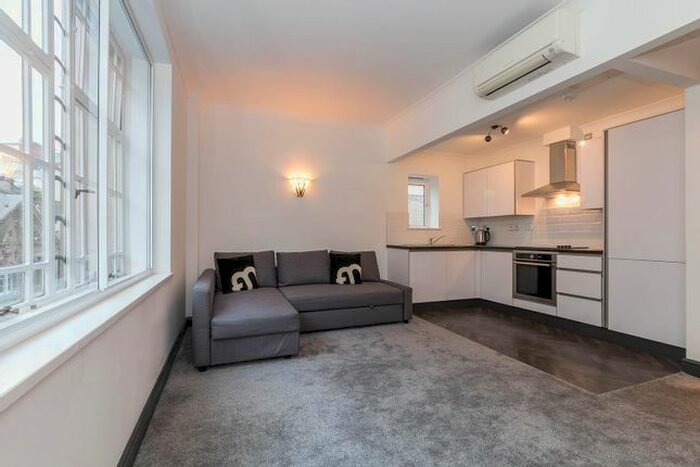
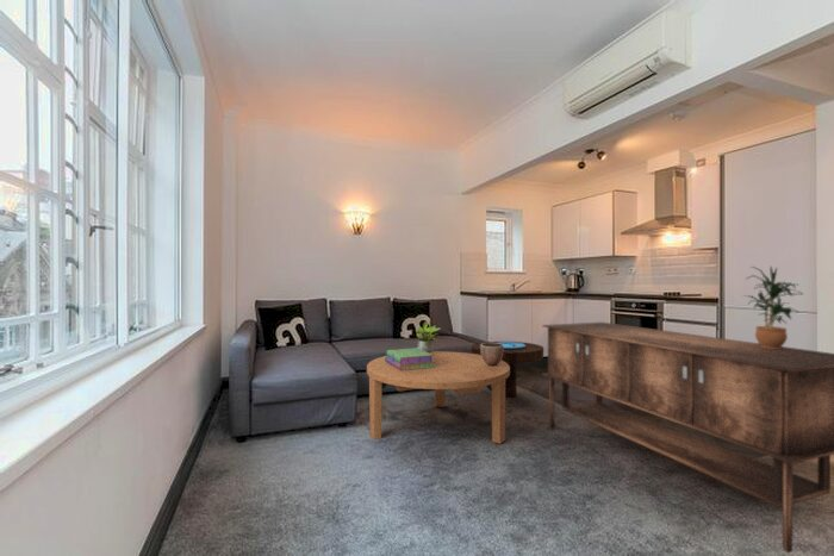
+ side table (510, 369)
+ potted plant (774, 306)
+ stack of books (409, 357)
+ coffee table (437, 395)
+ sideboard (664, 400)
+ decorative bowl (491, 354)
+ potted plant (427, 338)
